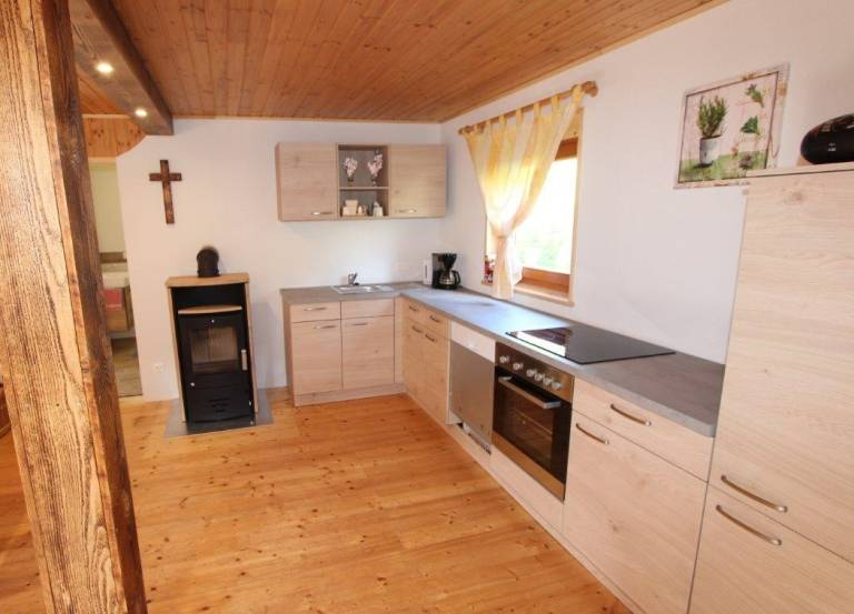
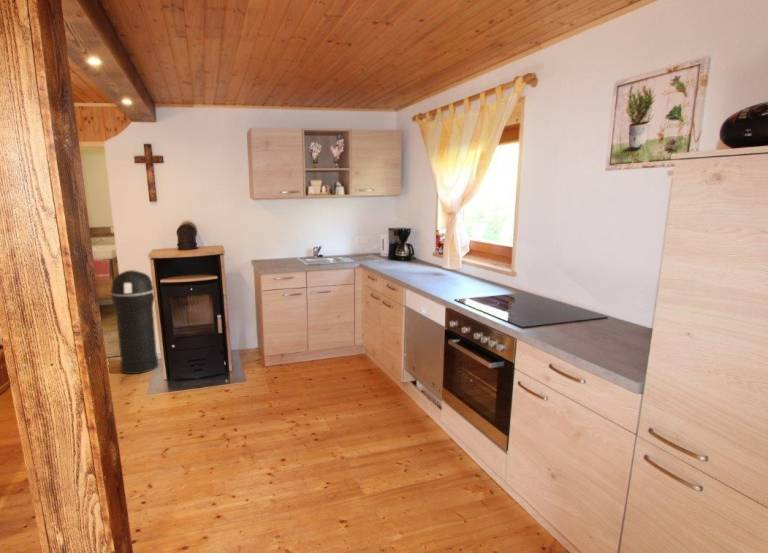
+ trash can (135, 320)
